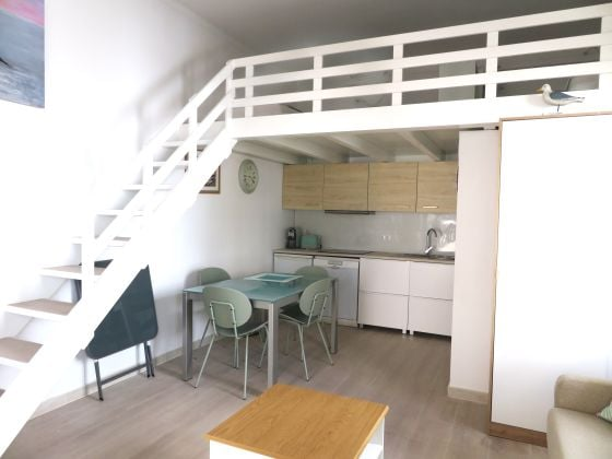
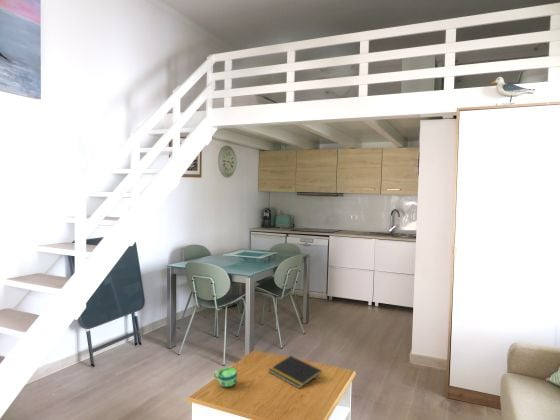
+ cup (224, 378)
+ notepad (294, 371)
